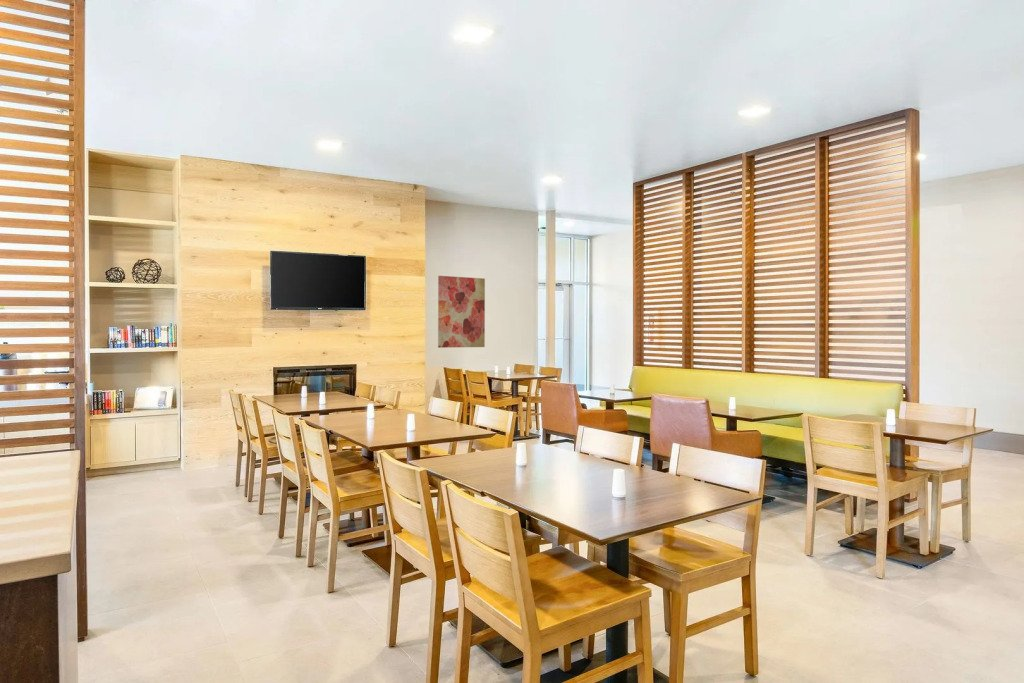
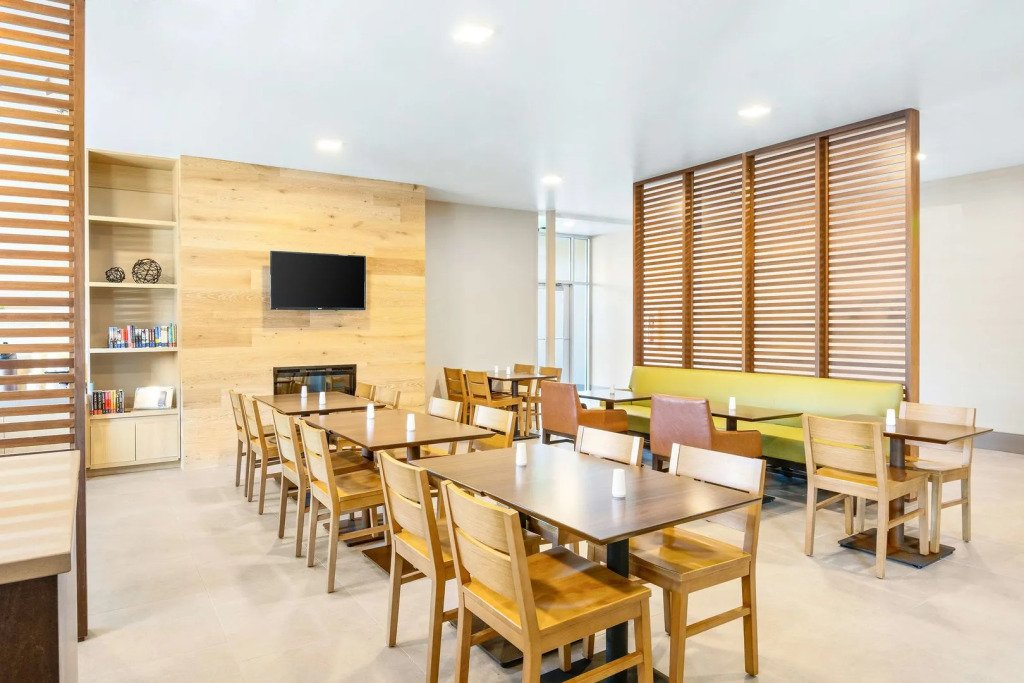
- wall art (462, 312)
